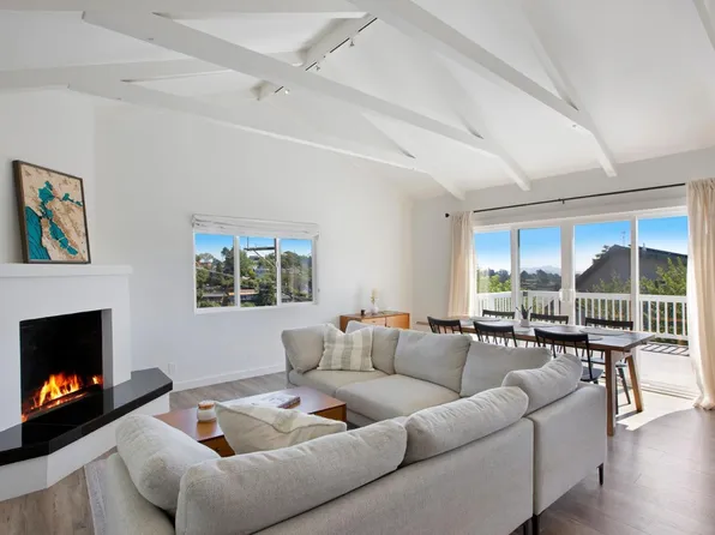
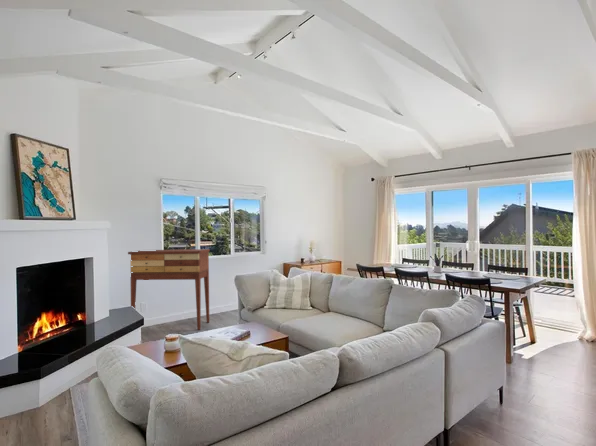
+ console table (170, 279)
